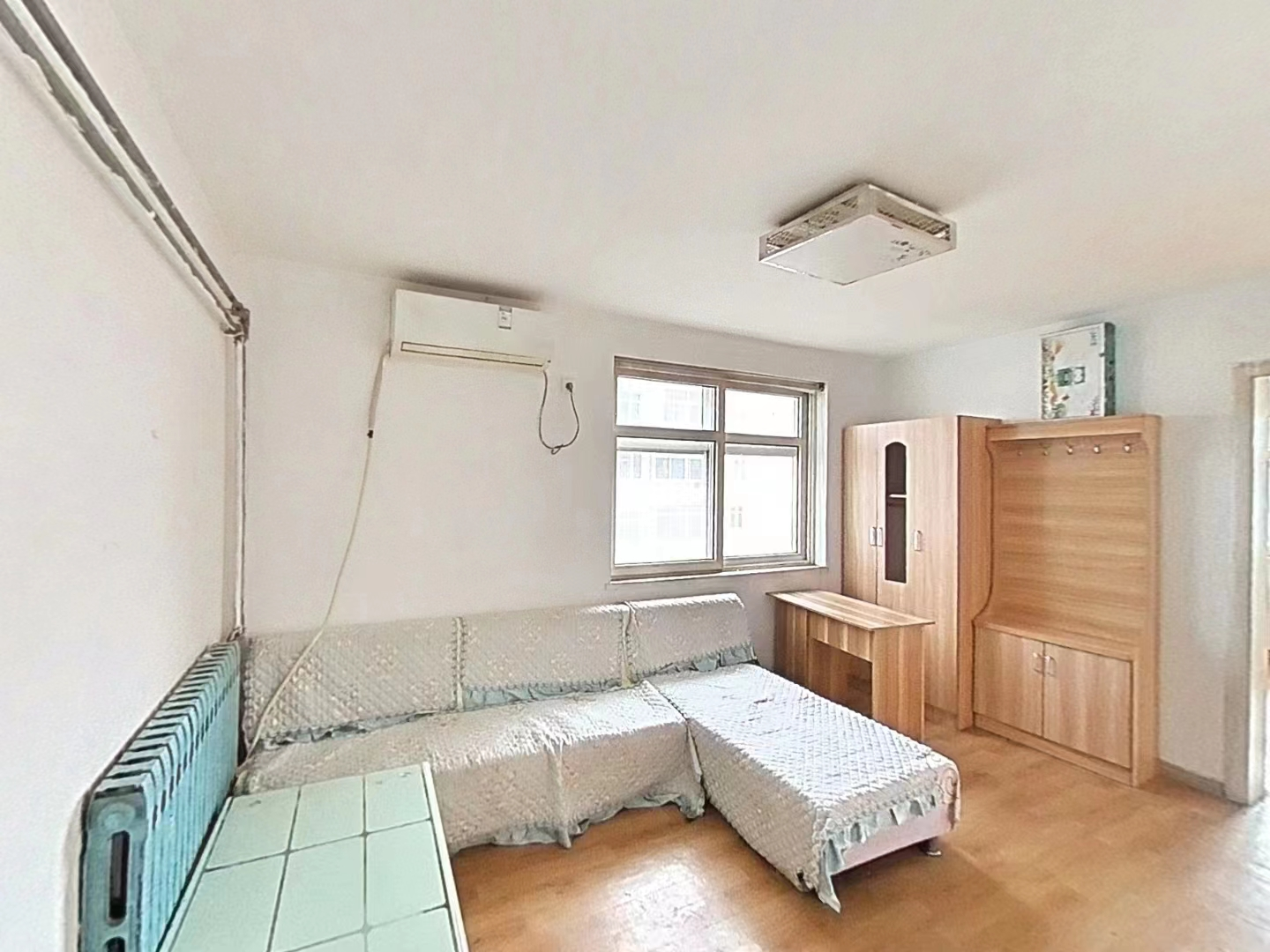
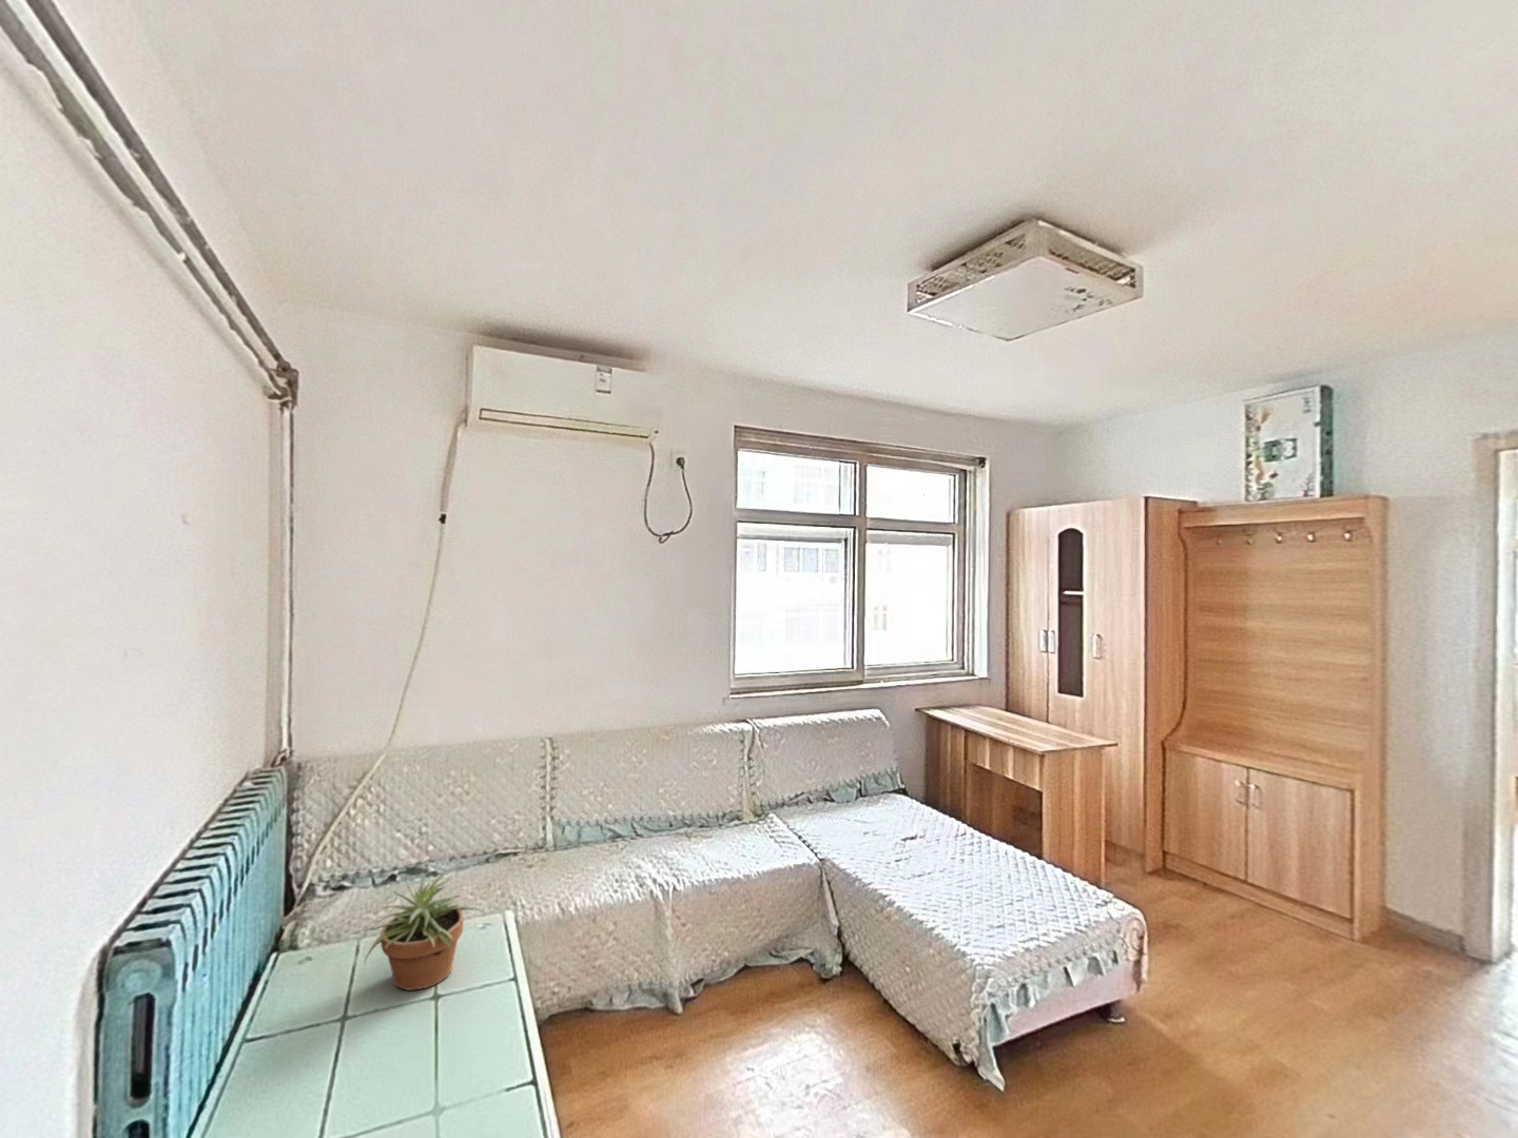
+ potted plant (421, 925)
